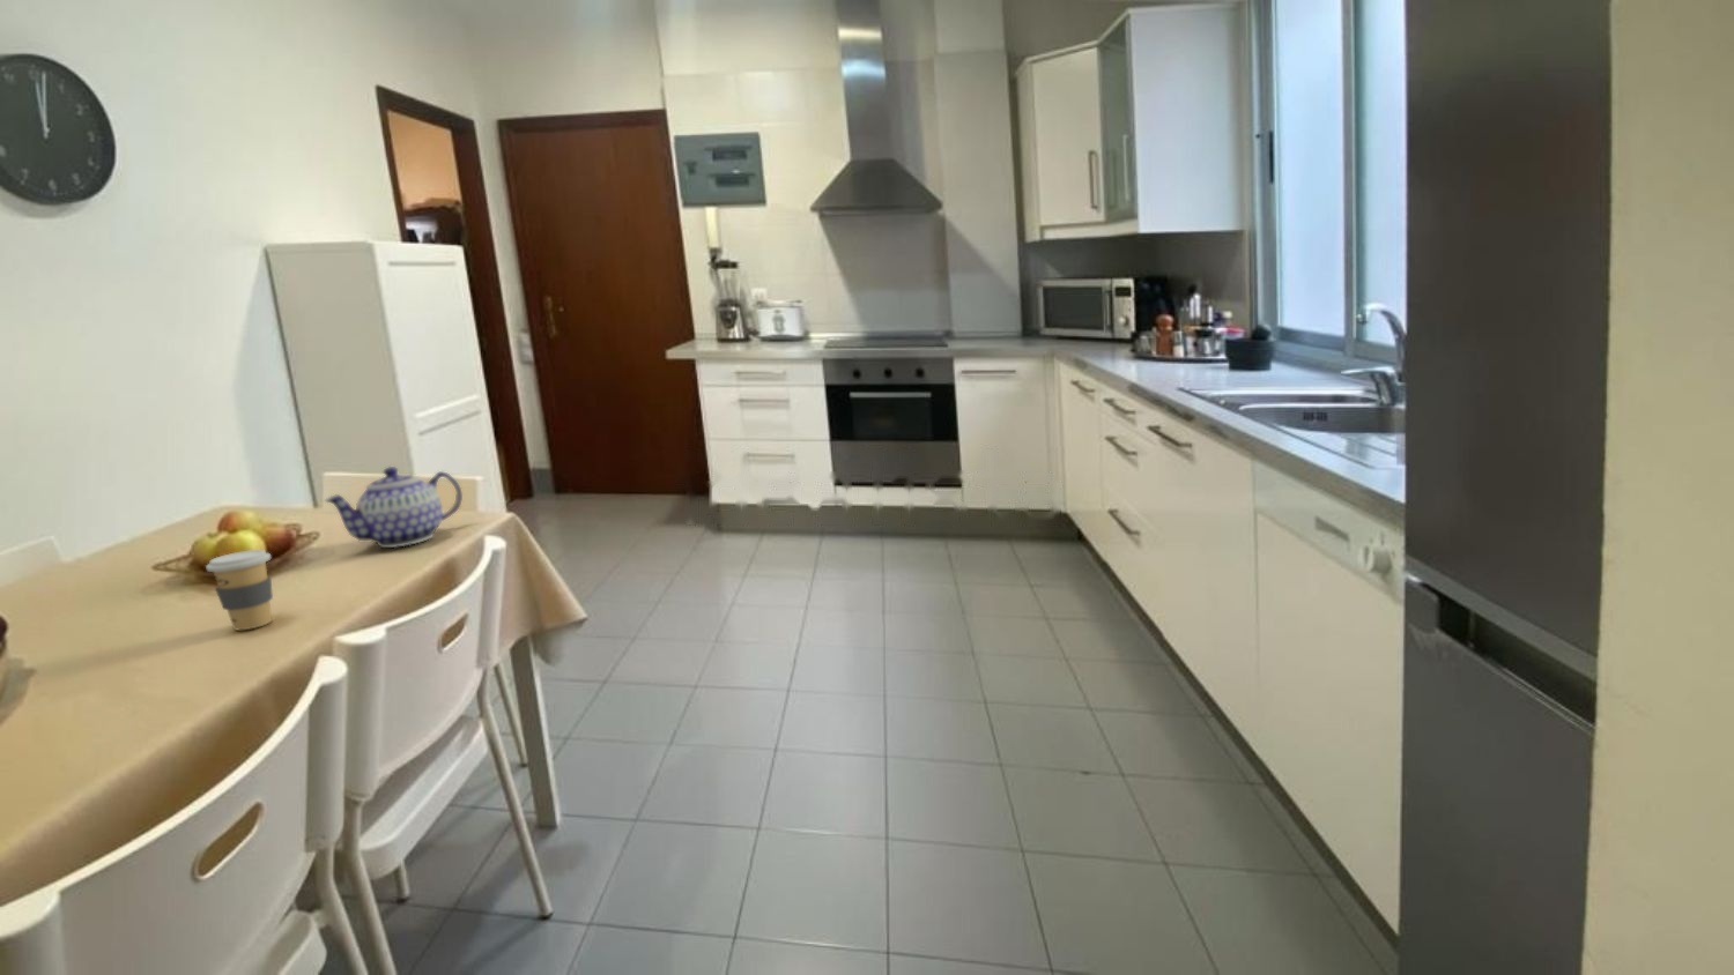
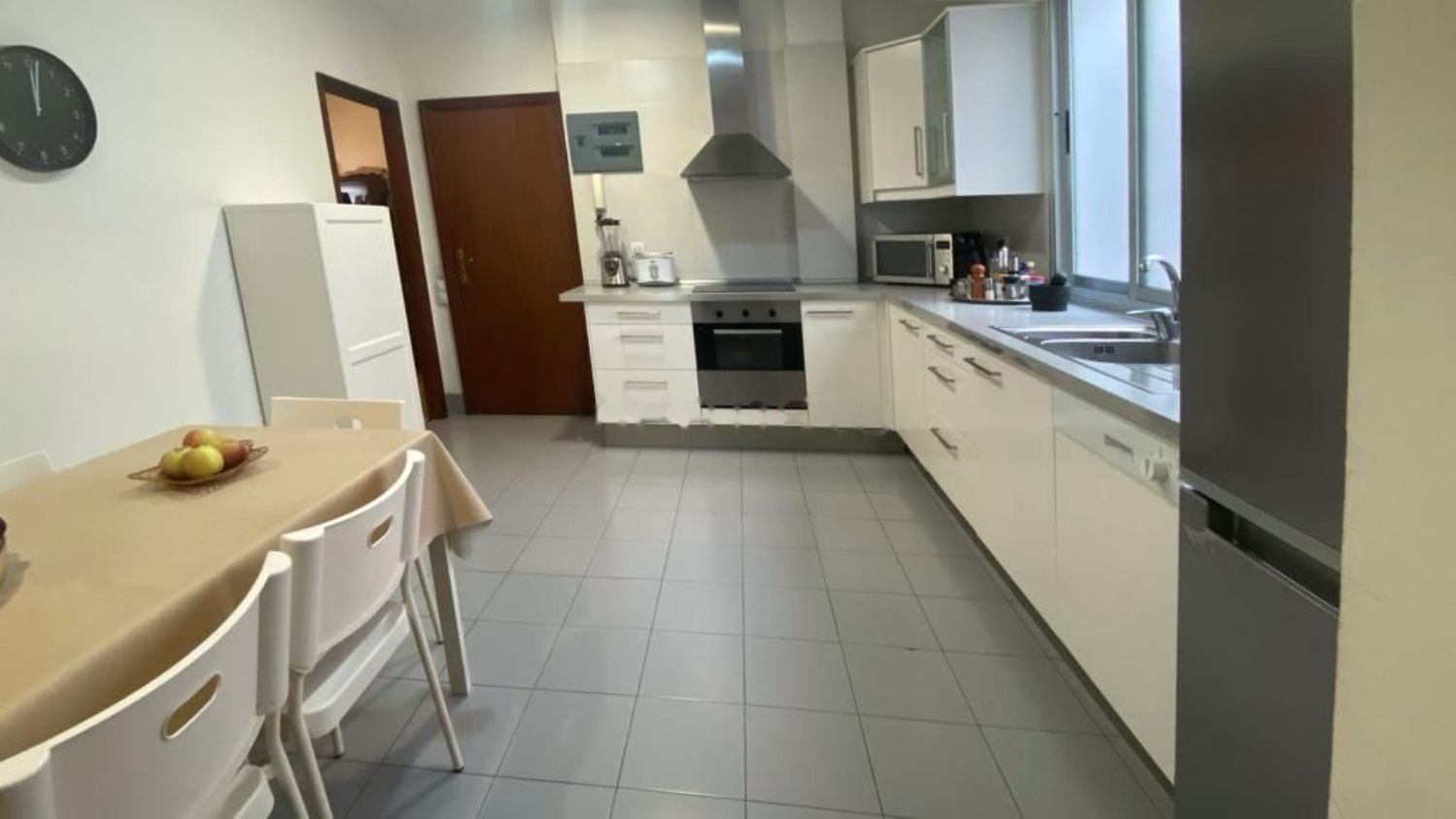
- coffee cup (245, 590)
- teapot (398, 504)
